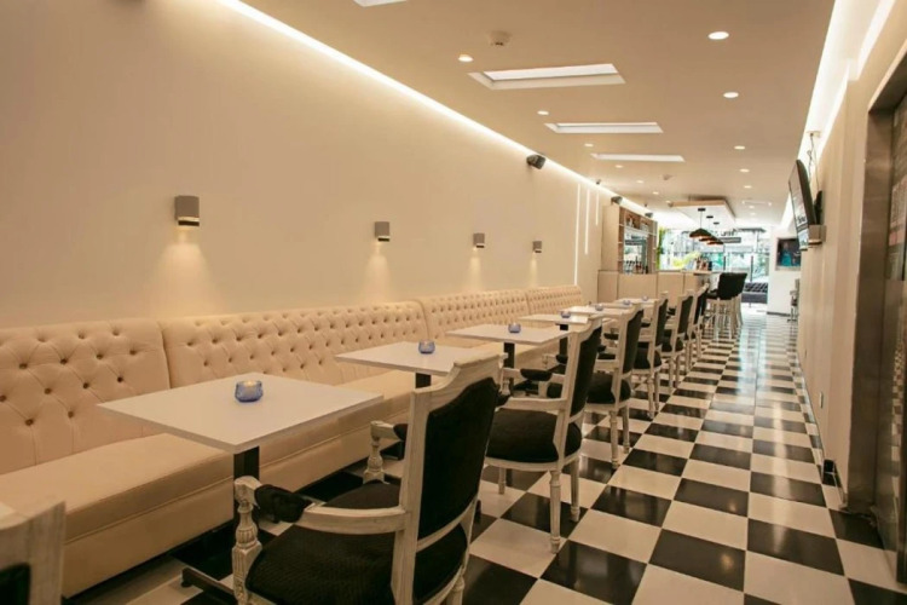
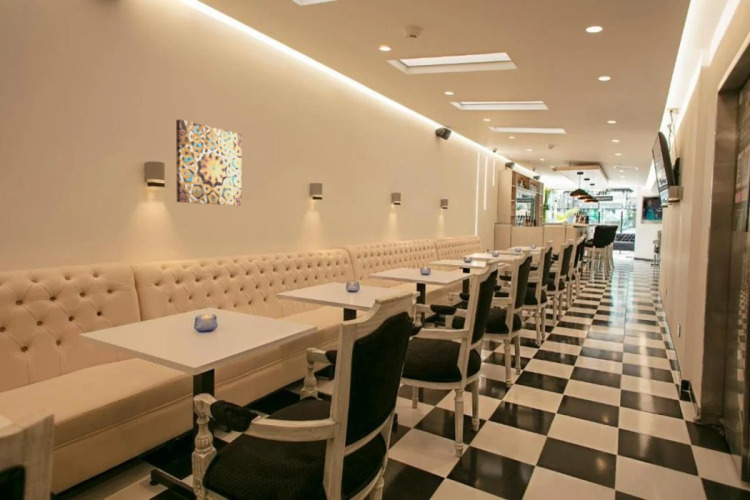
+ wall art (211, 166)
